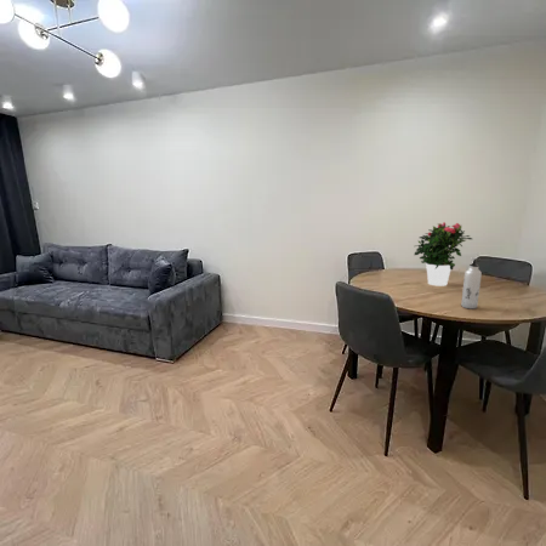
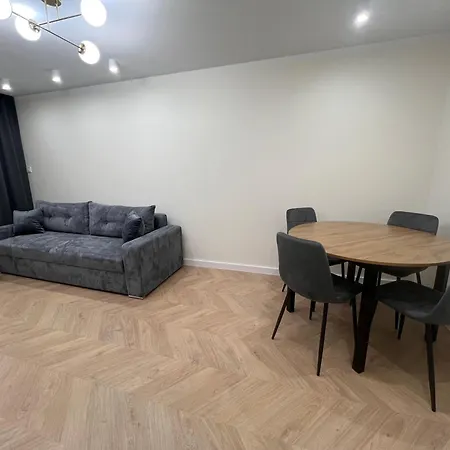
- potted flower (440, 254)
- water bottle (471, 283)
